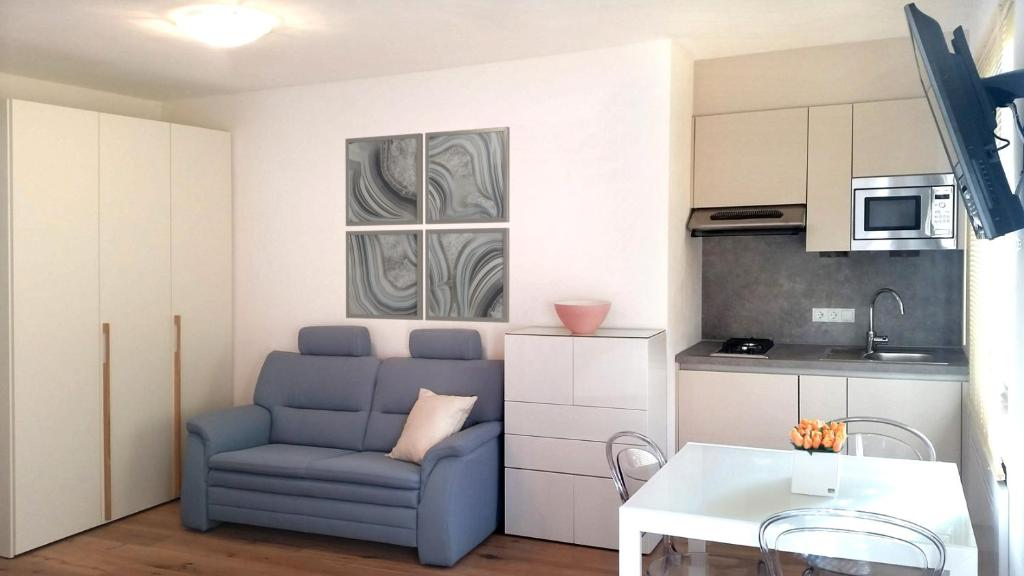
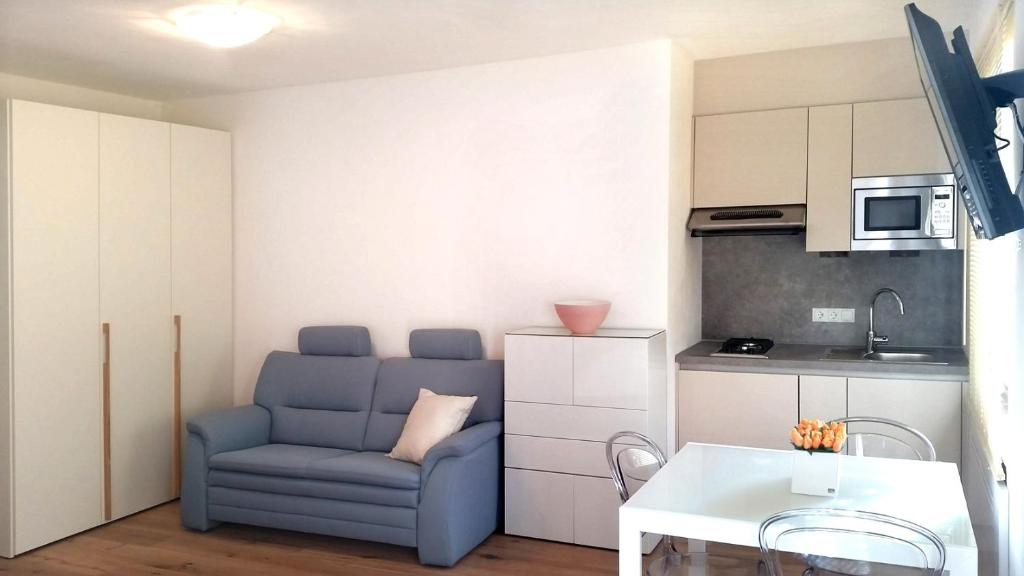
- wall art (425, 229)
